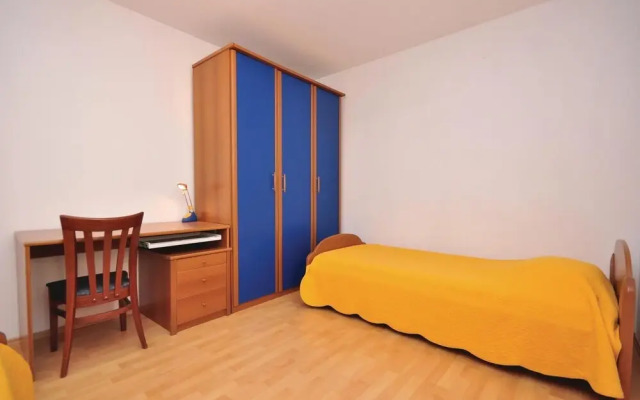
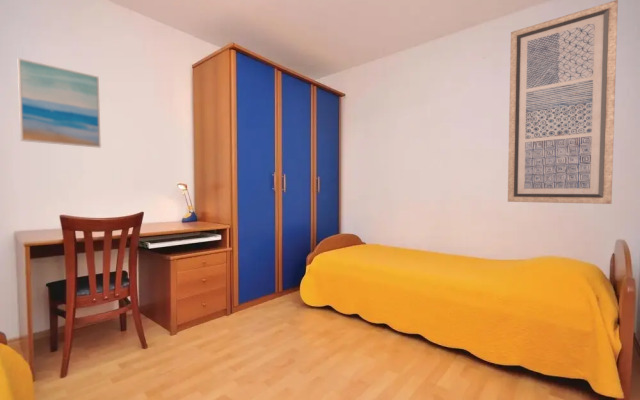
+ wall art (557, 111)
+ wall art (62, 106)
